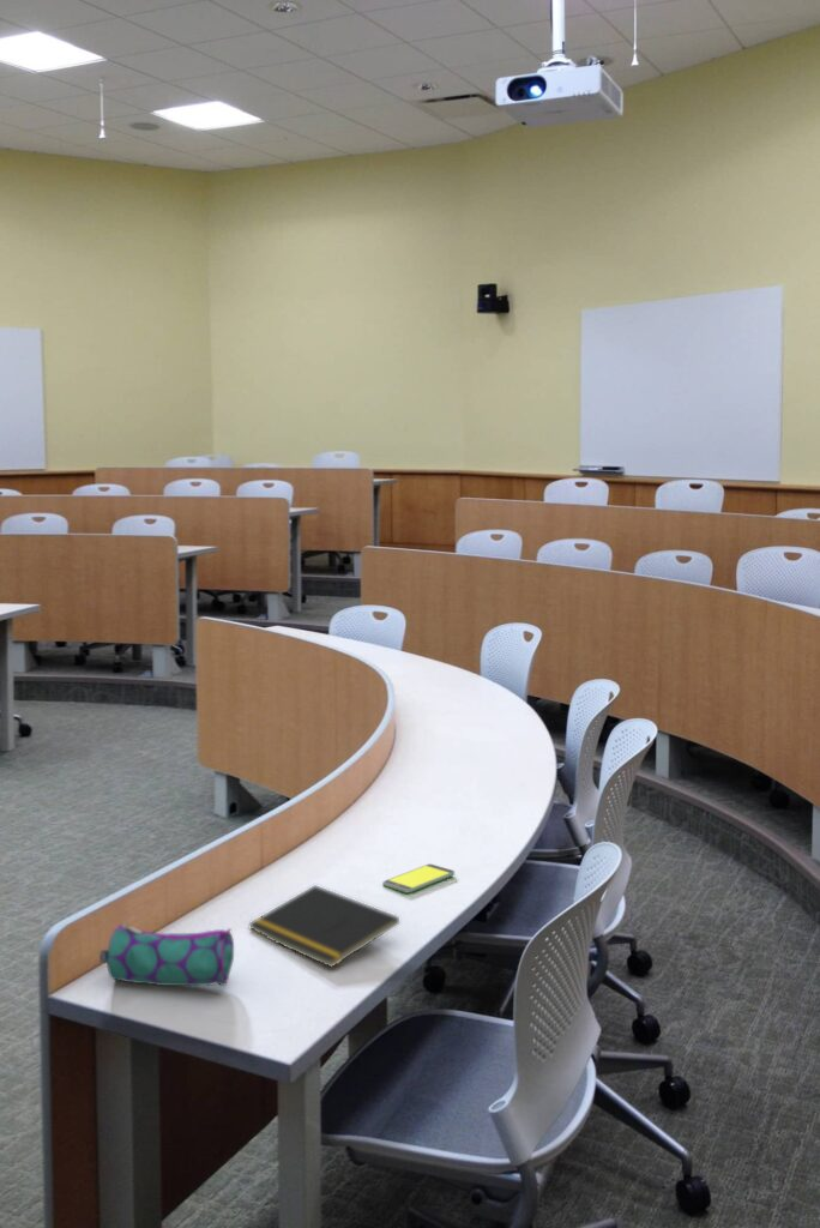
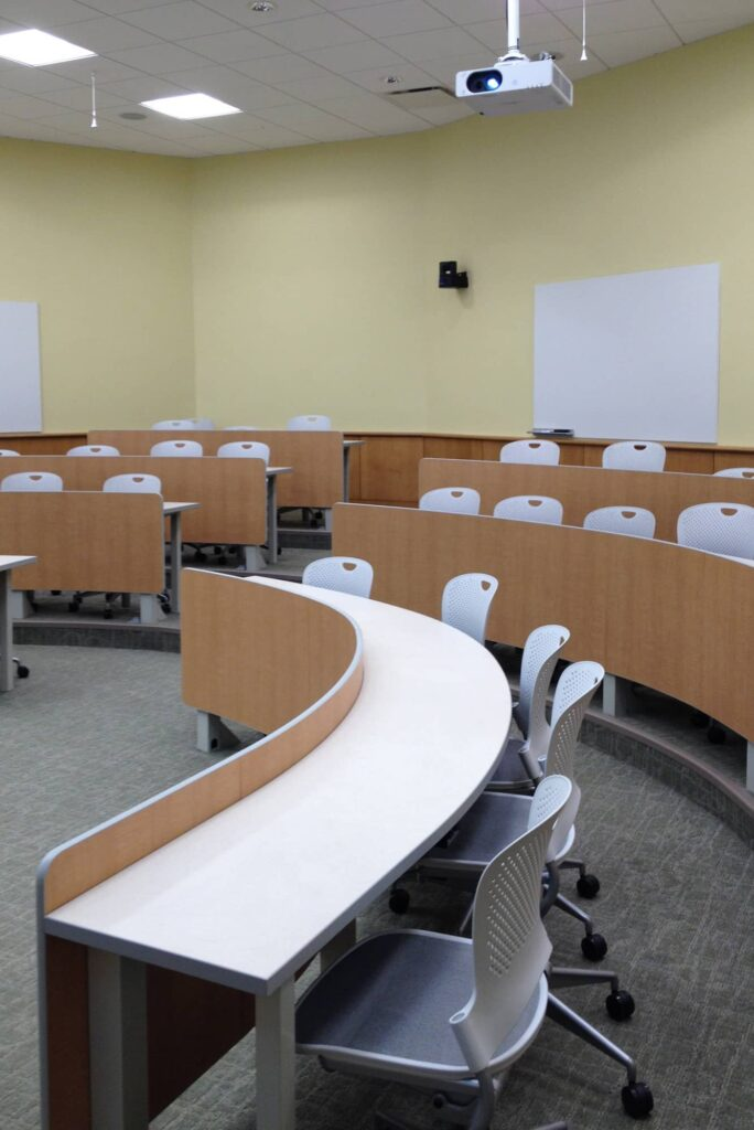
- notepad (322, 923)
- pencil case (169, 953)
- smartphone (418, 878)
